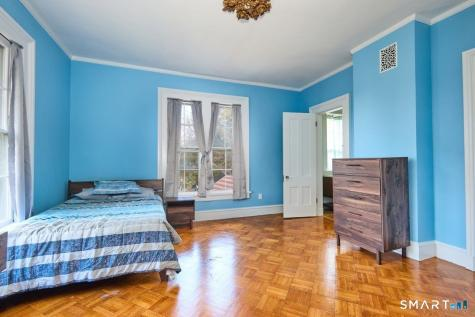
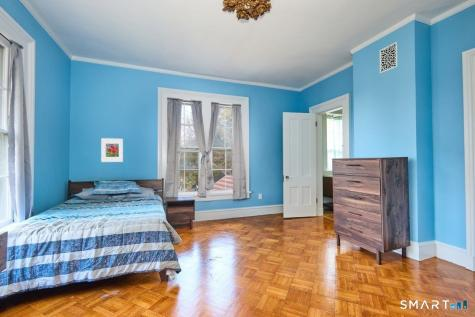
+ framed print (112, 150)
